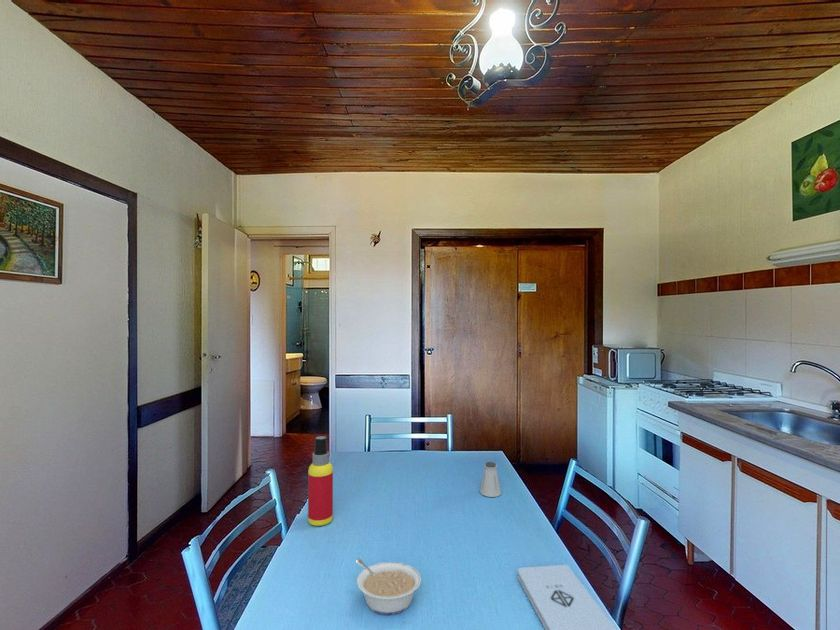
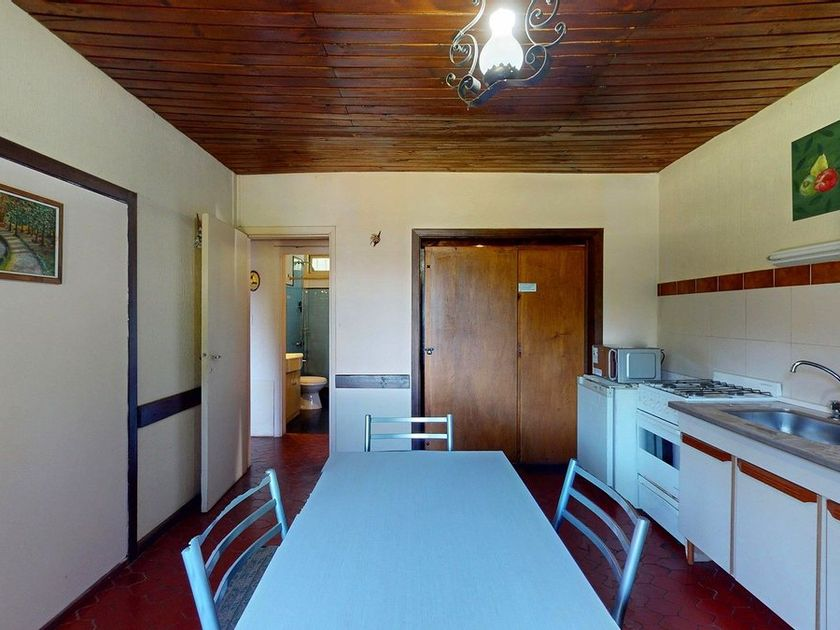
- legume (386, 587)
- saltshaker (490, 478)
- notepad (561, 600)
- spray bottle (320, 479)
